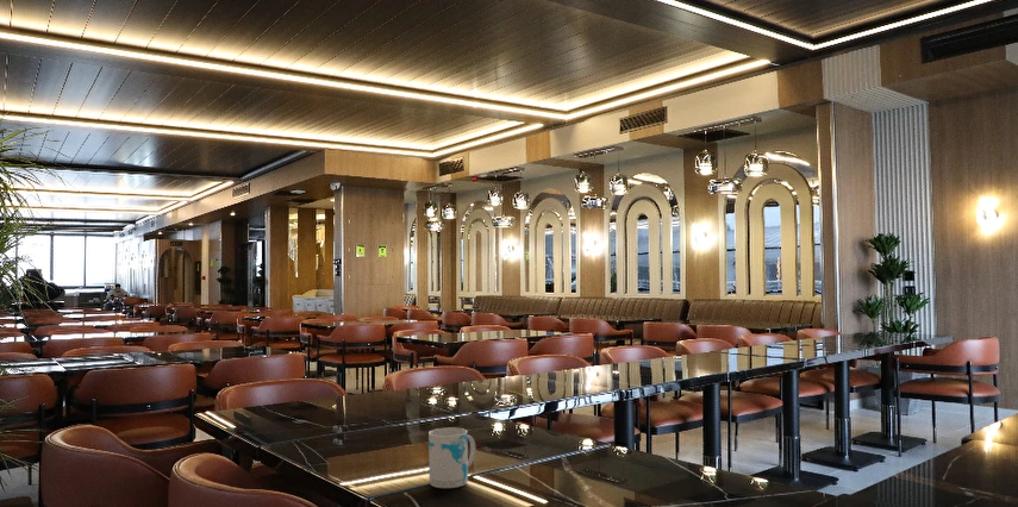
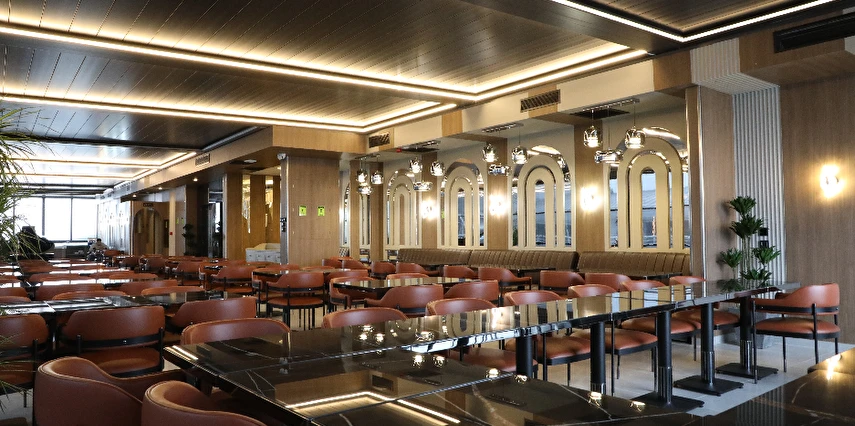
- mug (455, 455)
